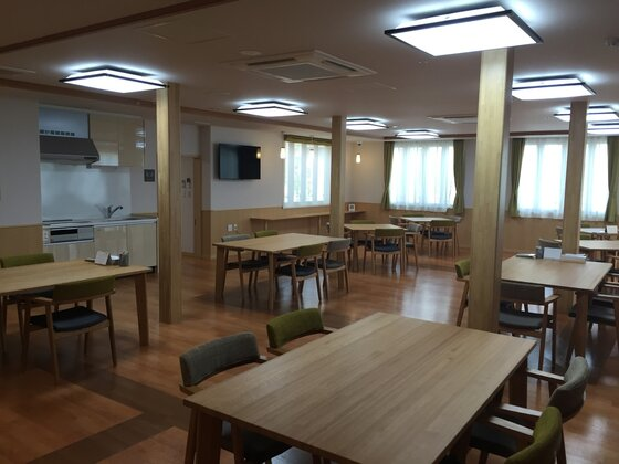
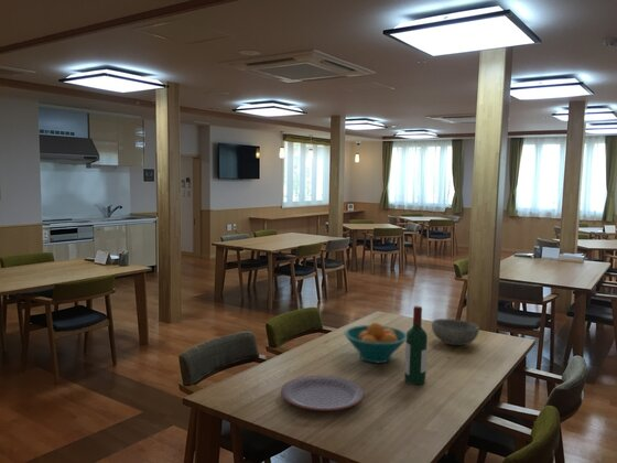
+ bowl (454, 333)
+ fruit bowl (376, 340)
+ wine bottle (415, 344)
+ plate (322, 394)
